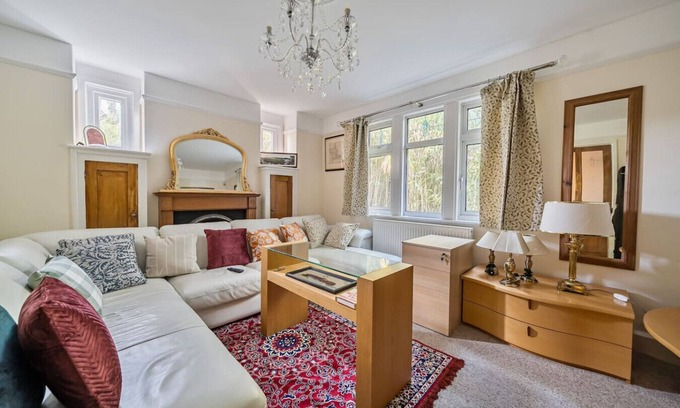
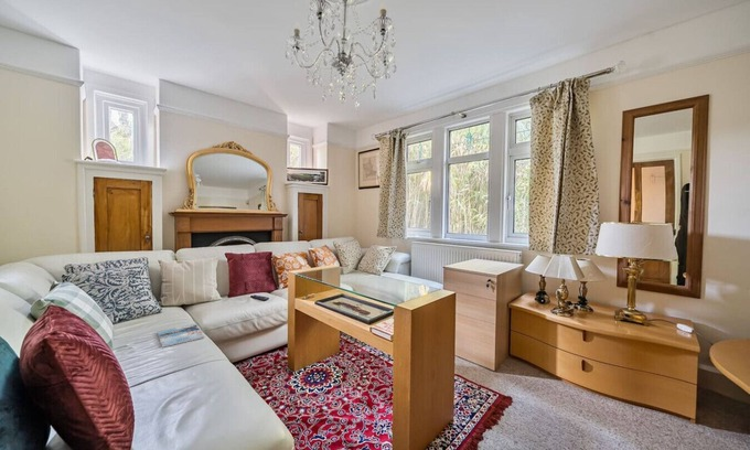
+ magazine (180, 334)
